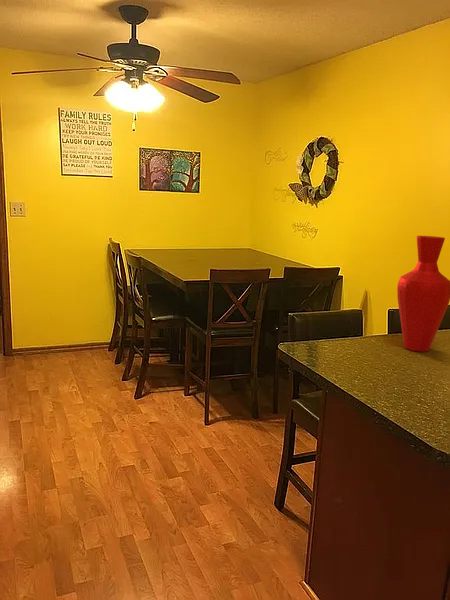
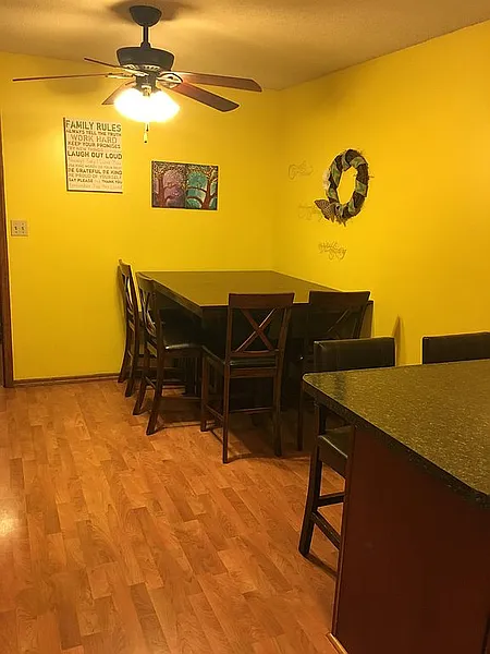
- vase (423, 293)
